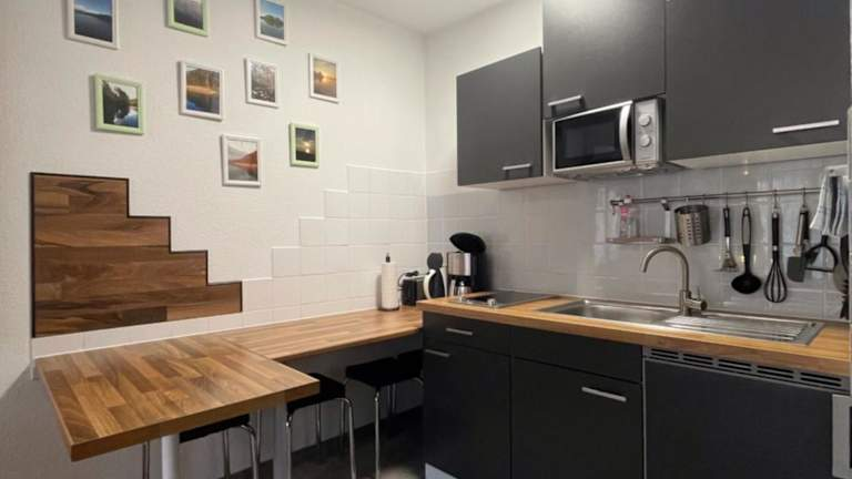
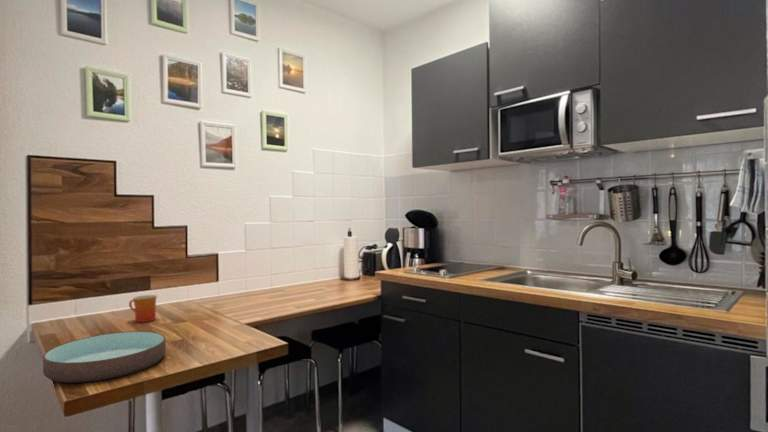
+ bowl (108, 354)
+ mug (142, 308)
